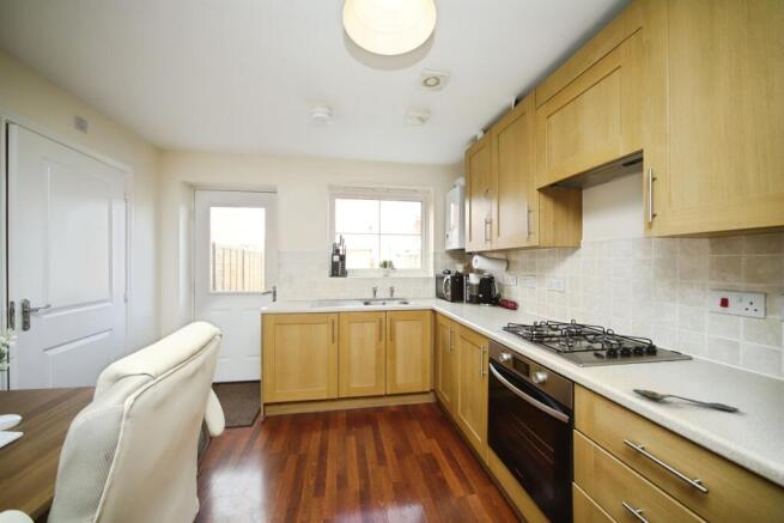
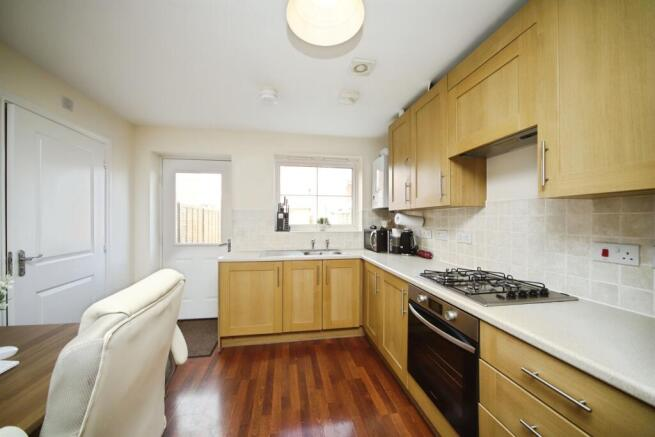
- spoon (682, 399)
